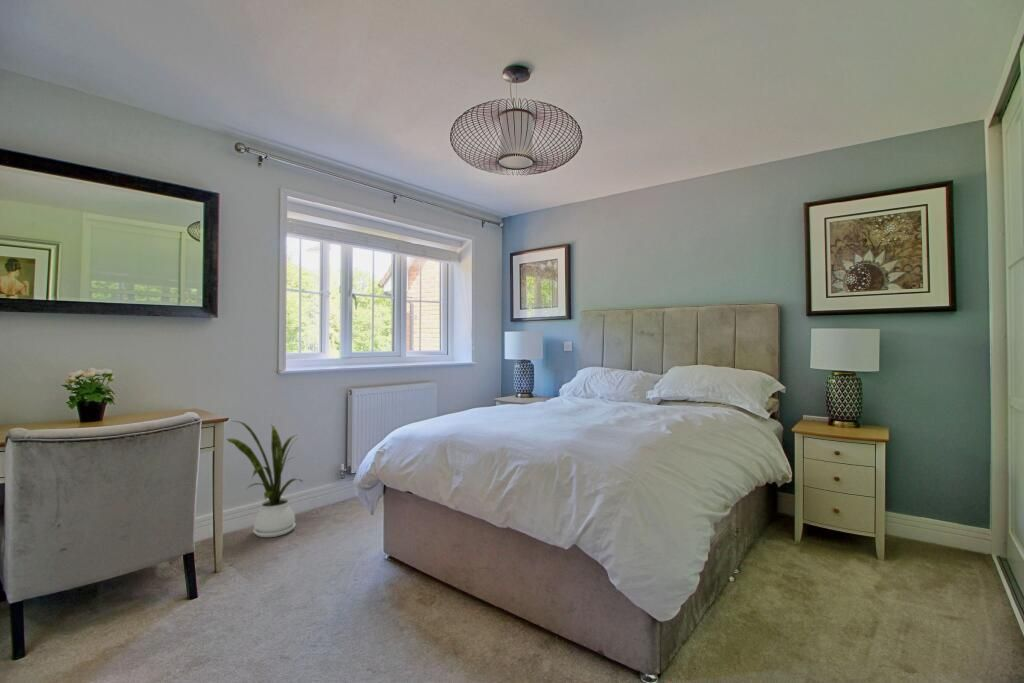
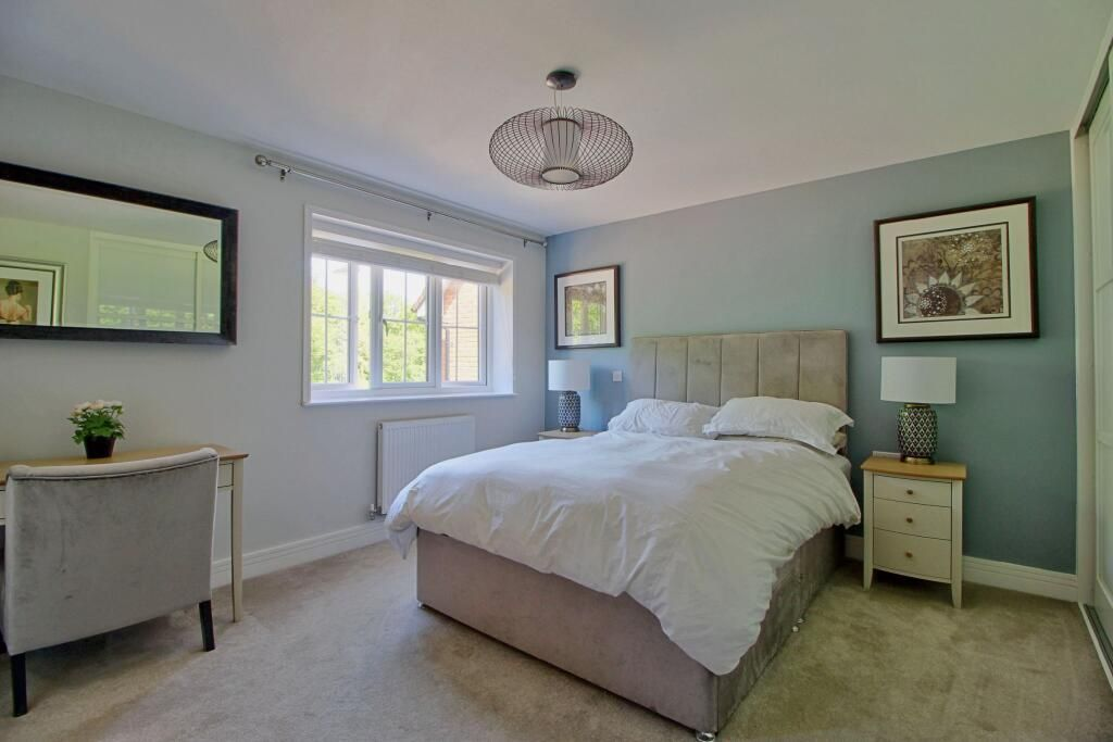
- house plant (269, 473)
